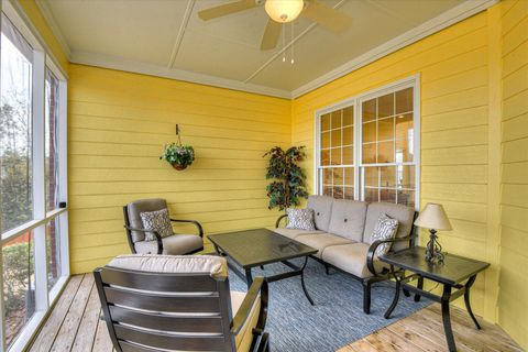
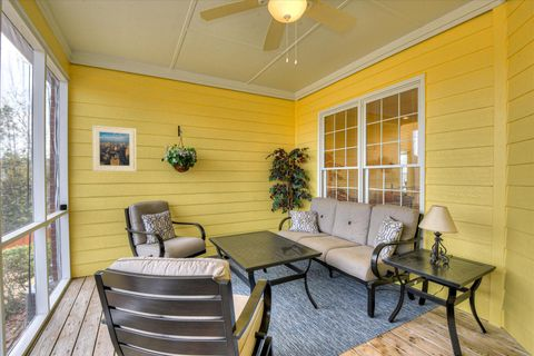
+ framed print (115, 149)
